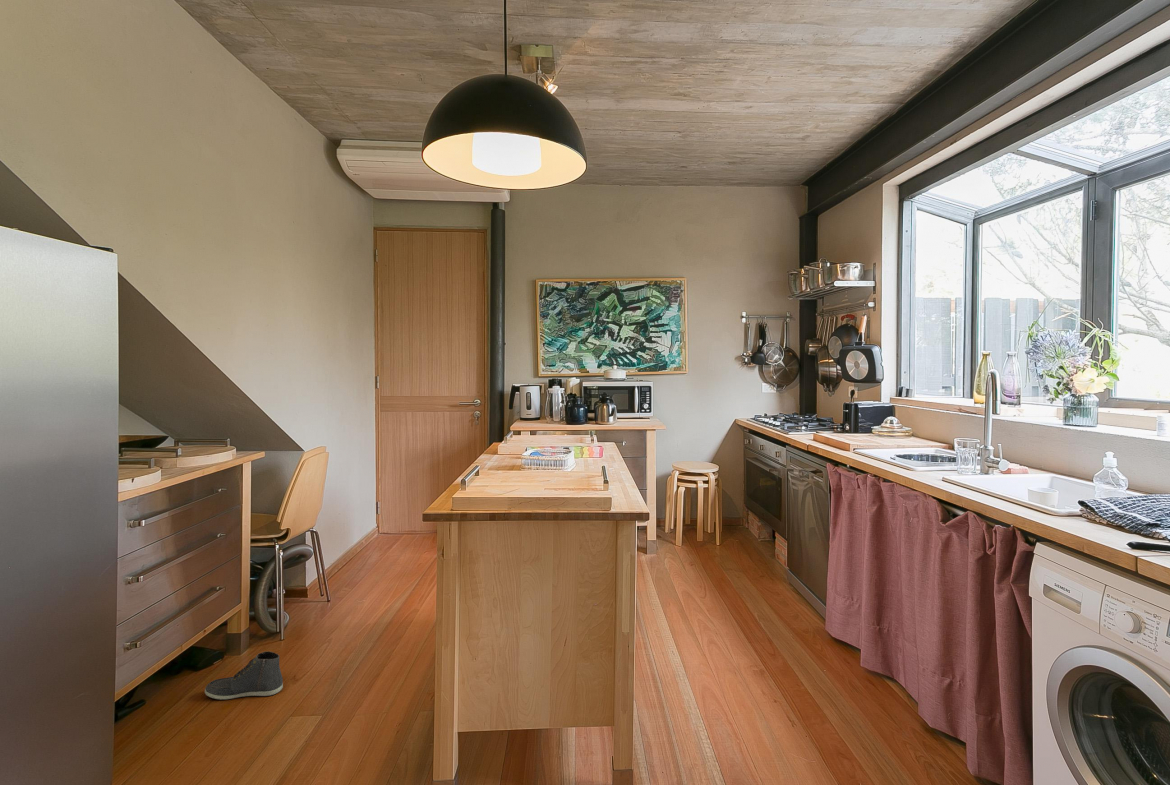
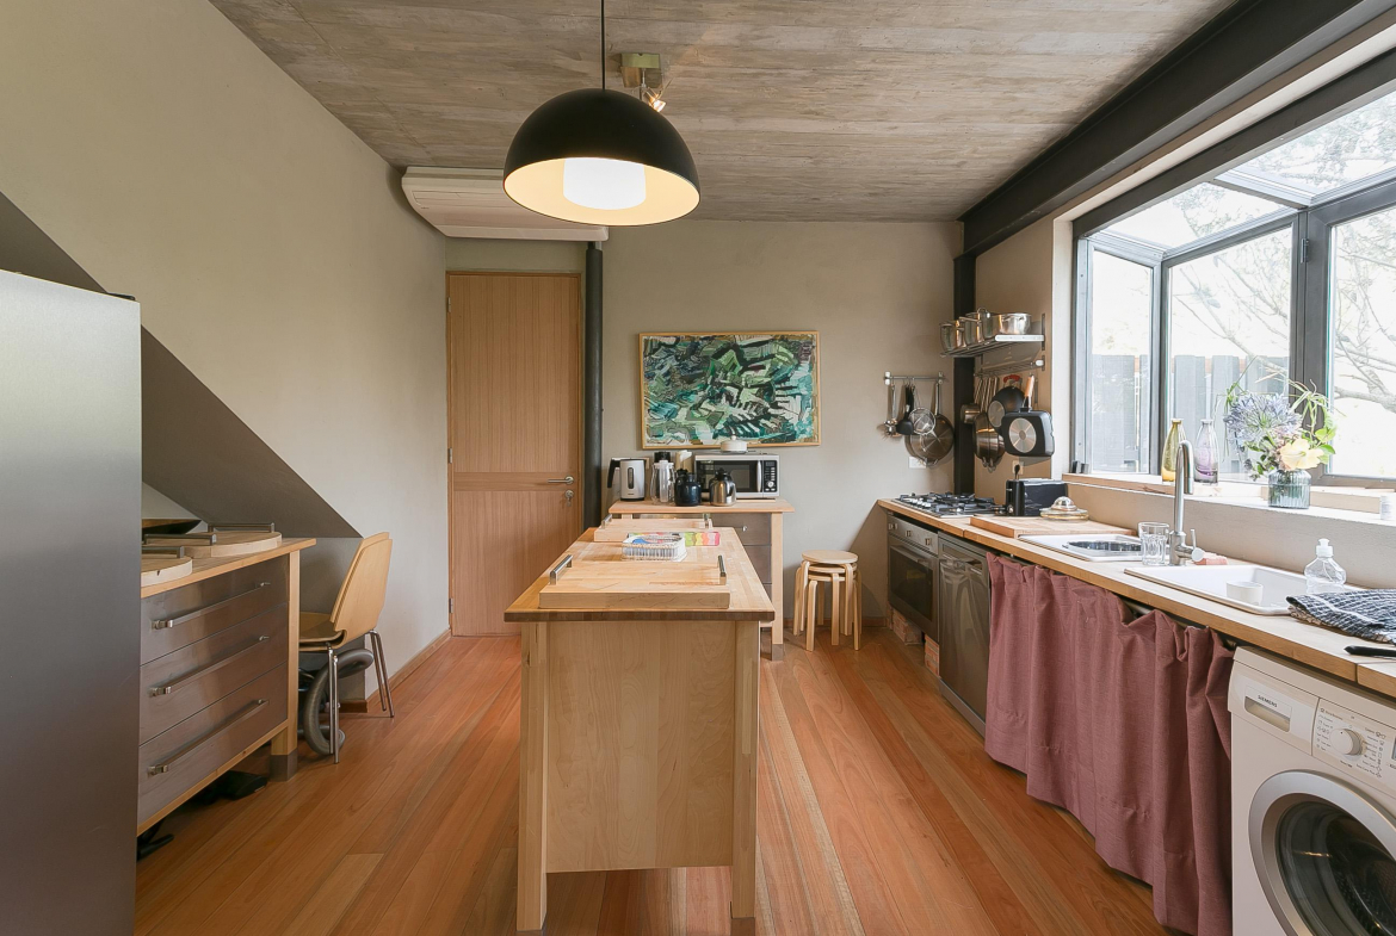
- sneaker (245, 672)
